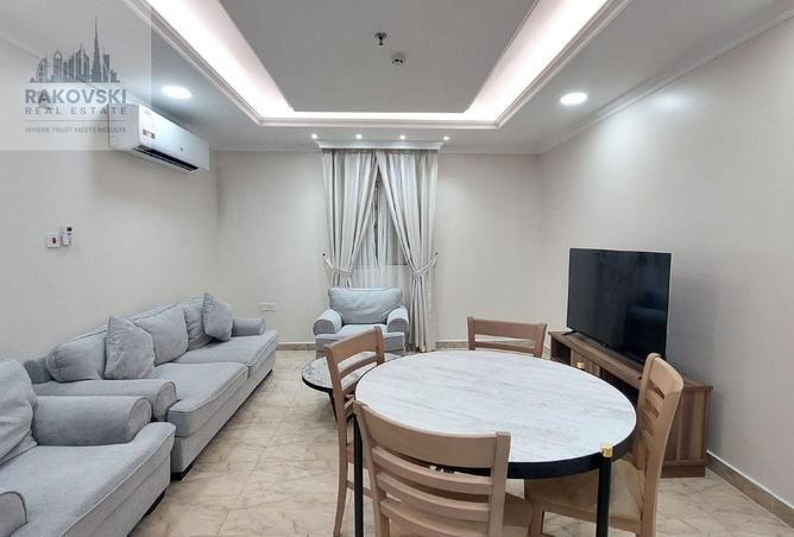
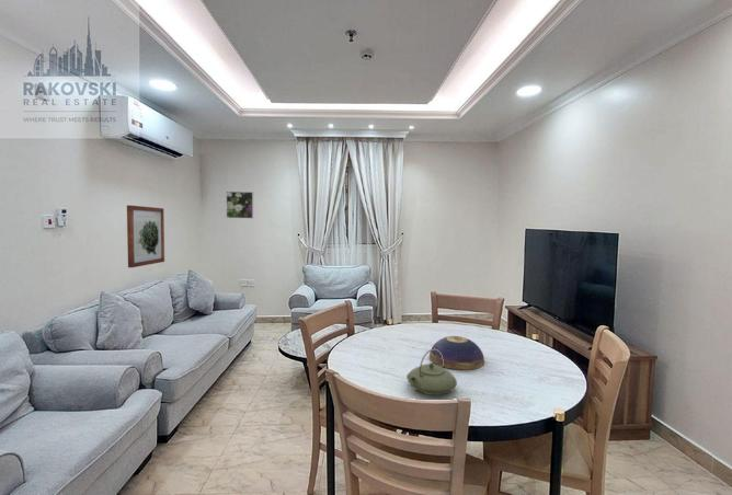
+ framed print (239, 205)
+ wall art (147, 235)
+ decorative bowl (456, 347)
+ teapot (430, 369)
